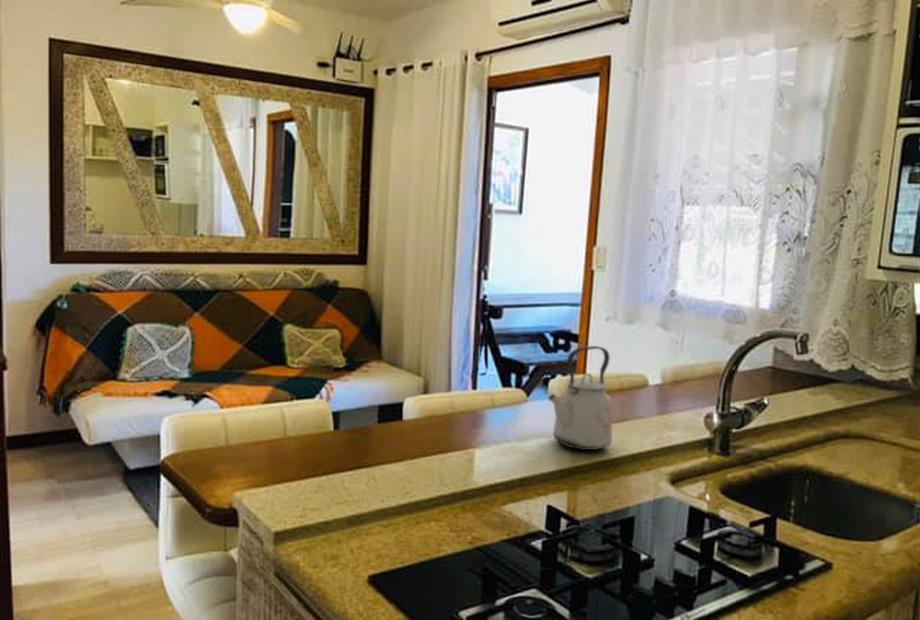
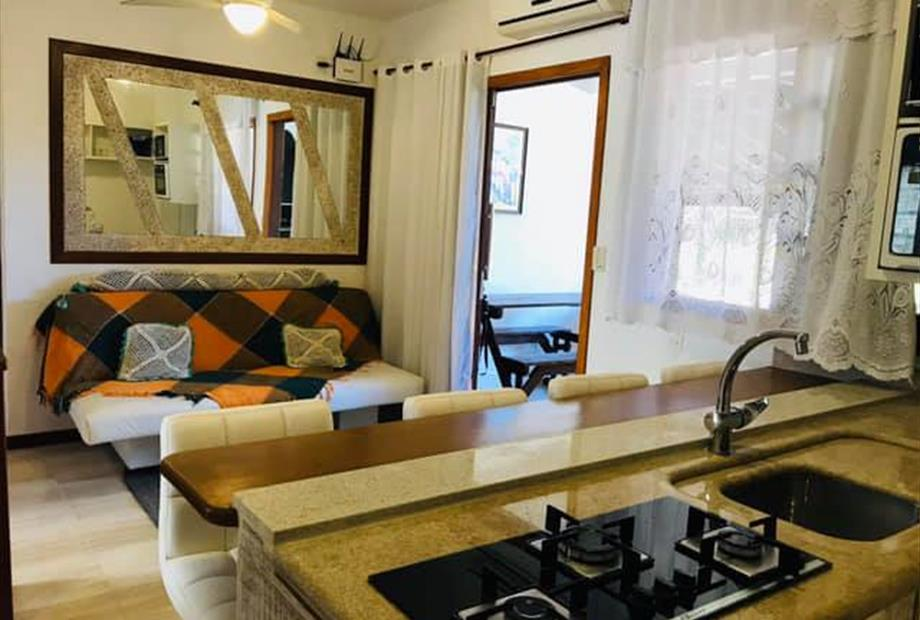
- kettle (578, 397)
